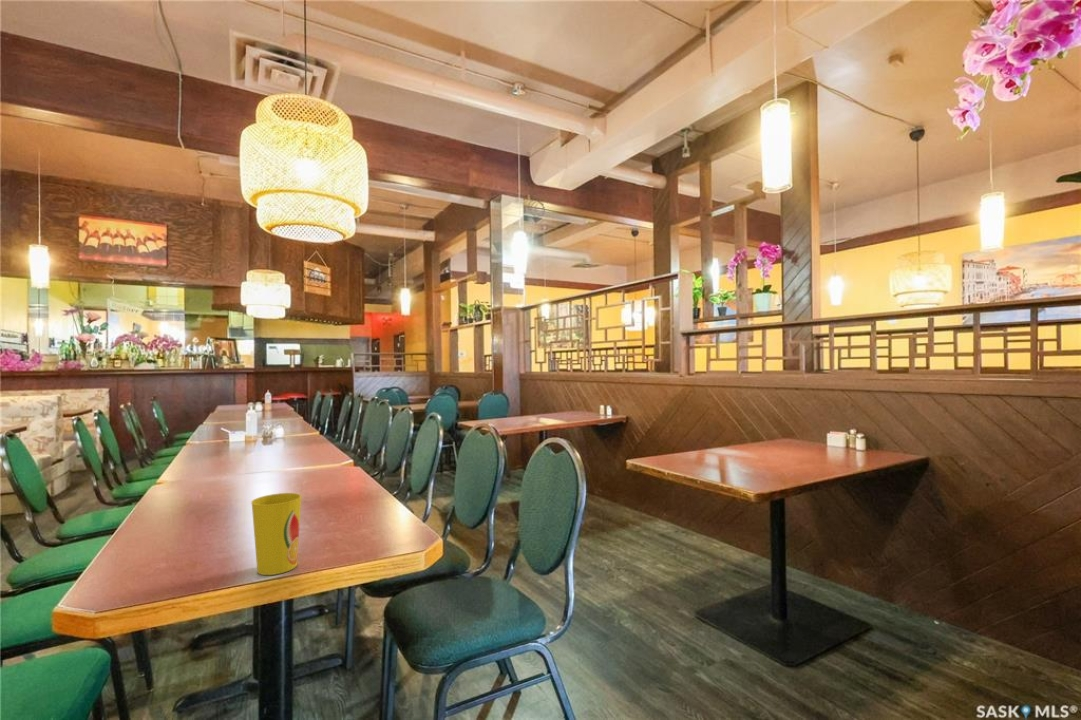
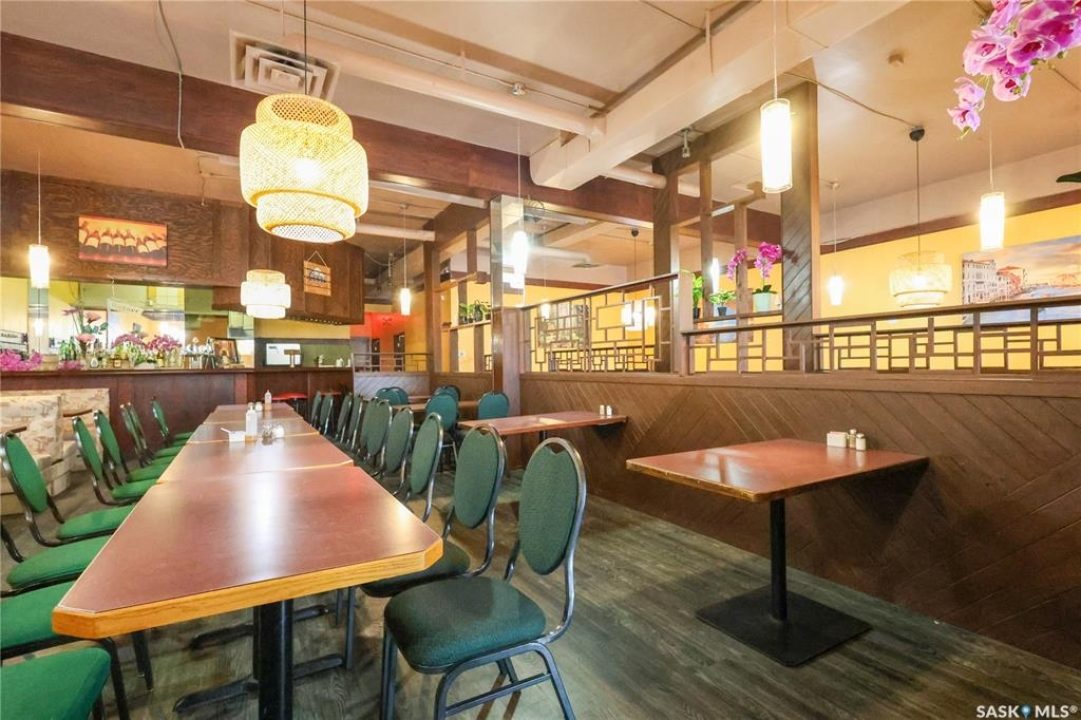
- cup (277, 533)
